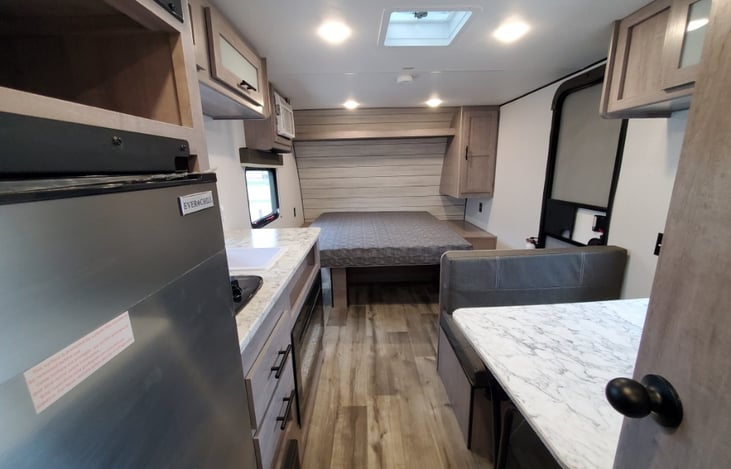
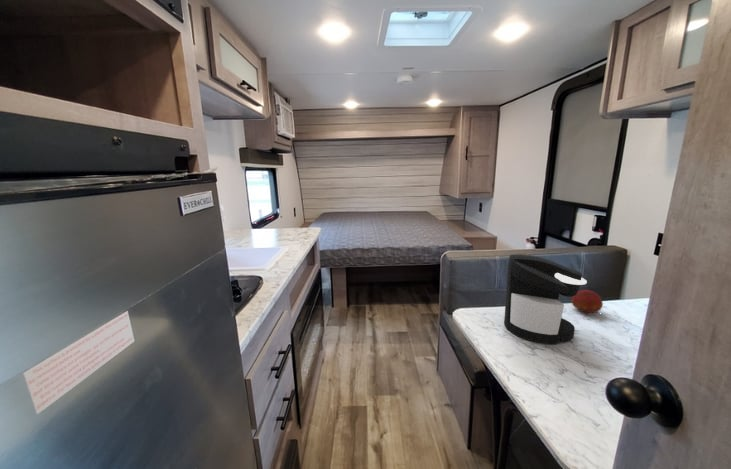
+ coffee maker (542, 294)
+ fruit (587, 300)
